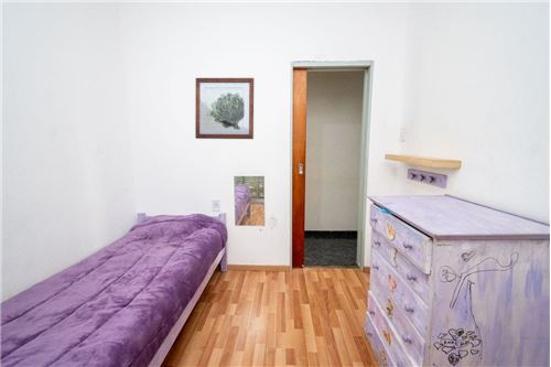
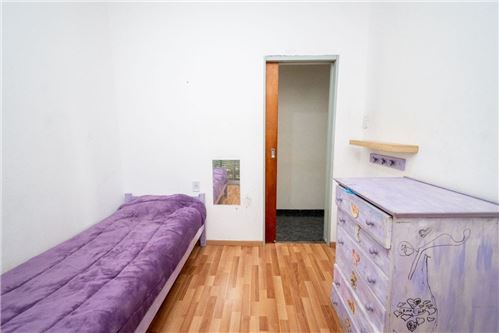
- wall art (224, 108)
